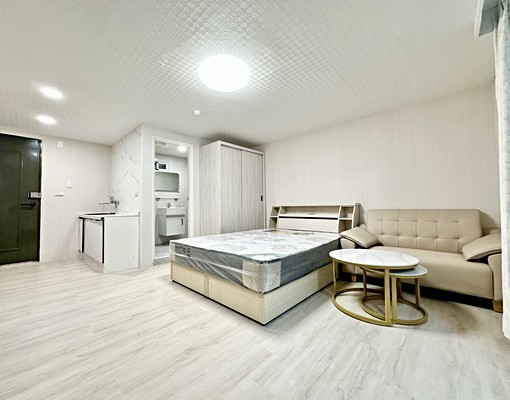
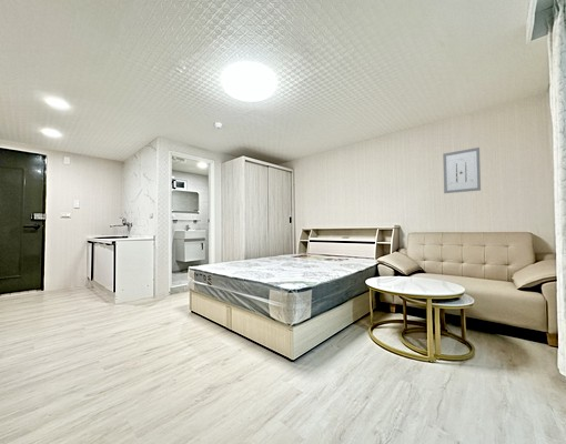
+ wall art (461, 171)
